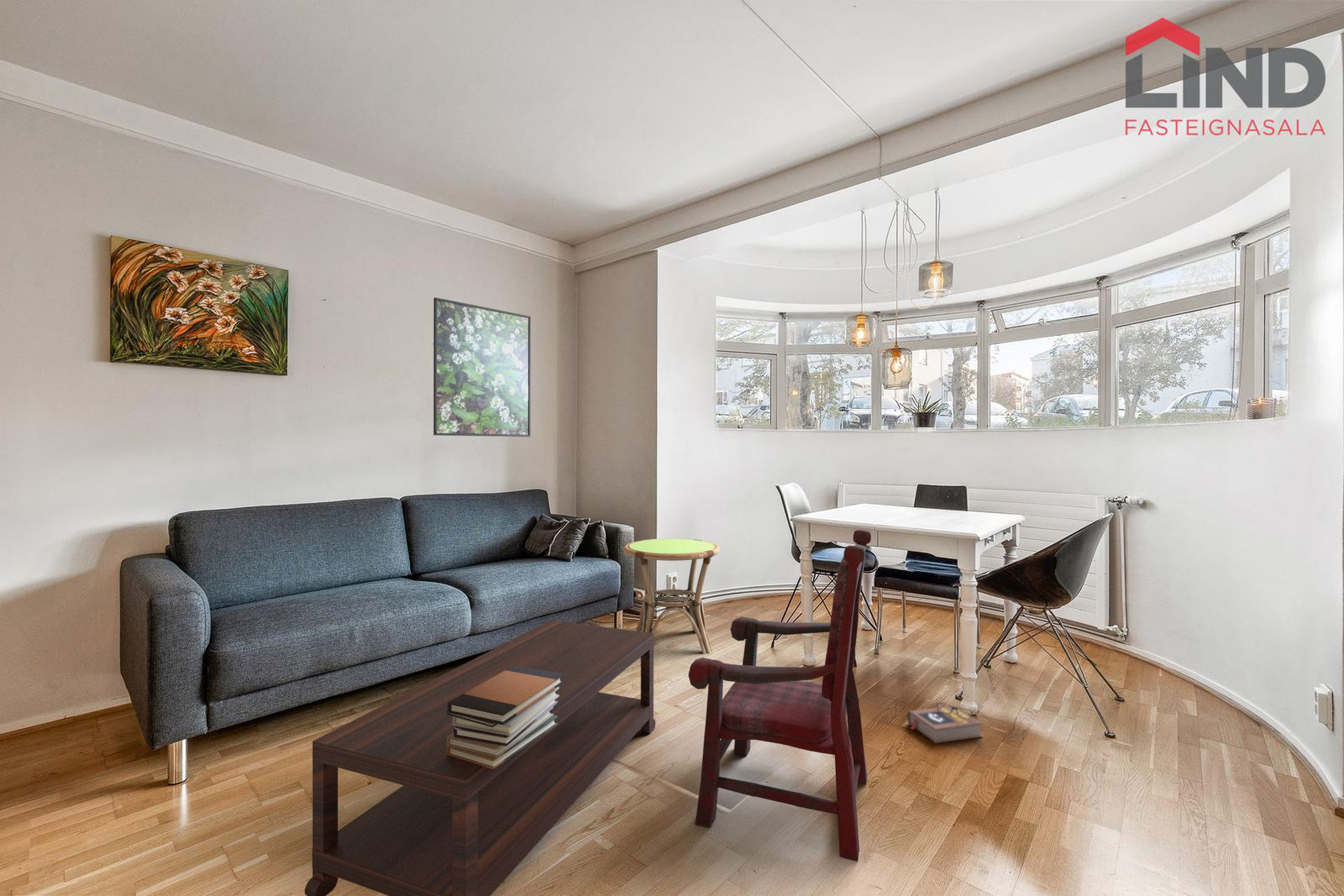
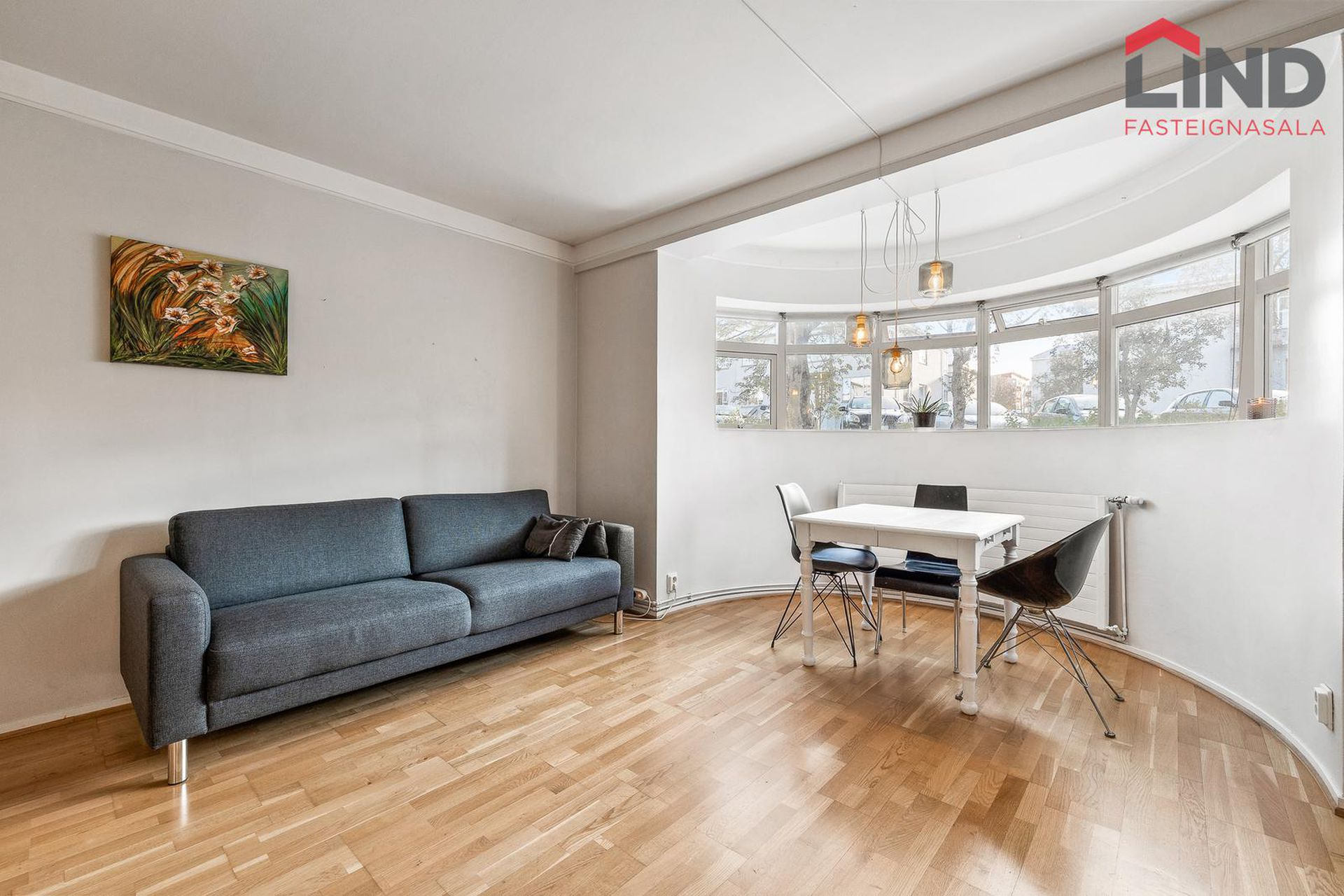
- book stack (507, 712)
- book (941, 723)
- side table (671, 594)
- armchair (787, 667)
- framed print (485, 372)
- eyeglasses (955, 707)
- coffee table (530, 743)
